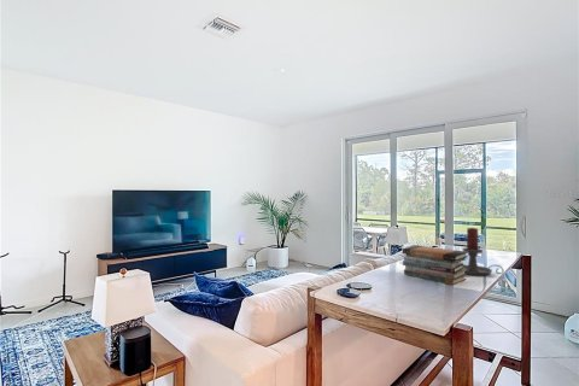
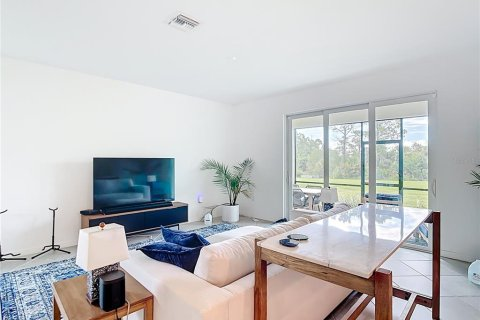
- book stack (433, 263)
- candle holder (478, 250)
